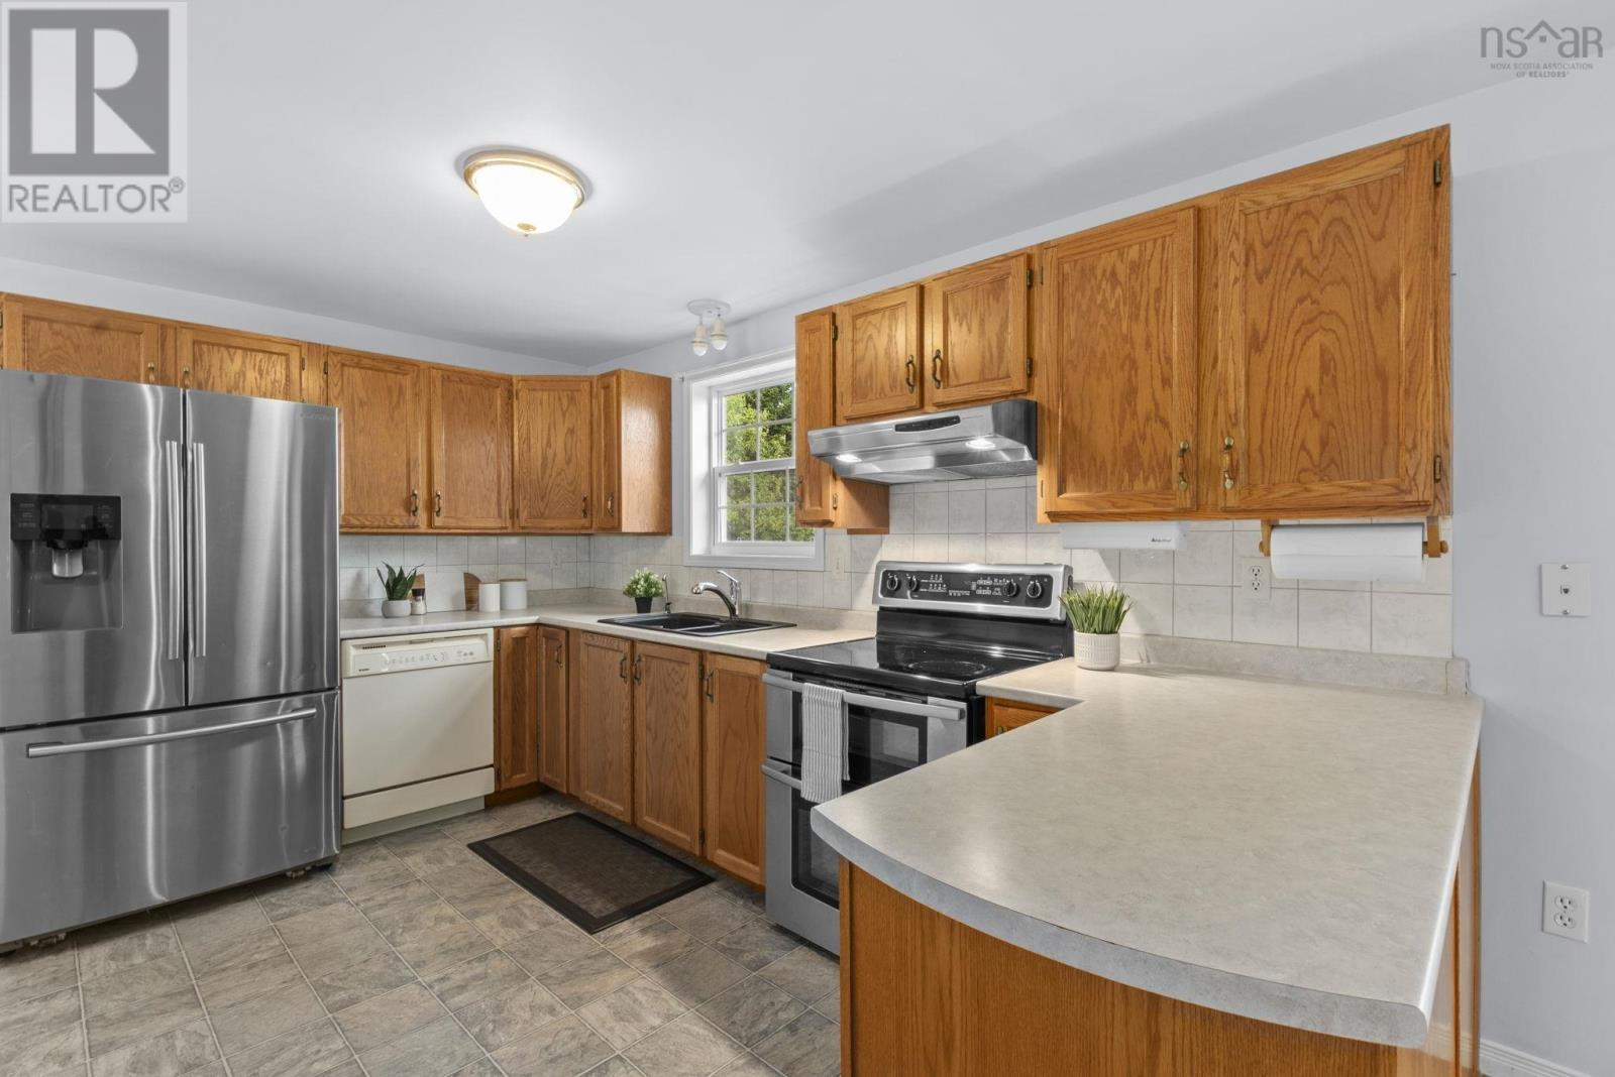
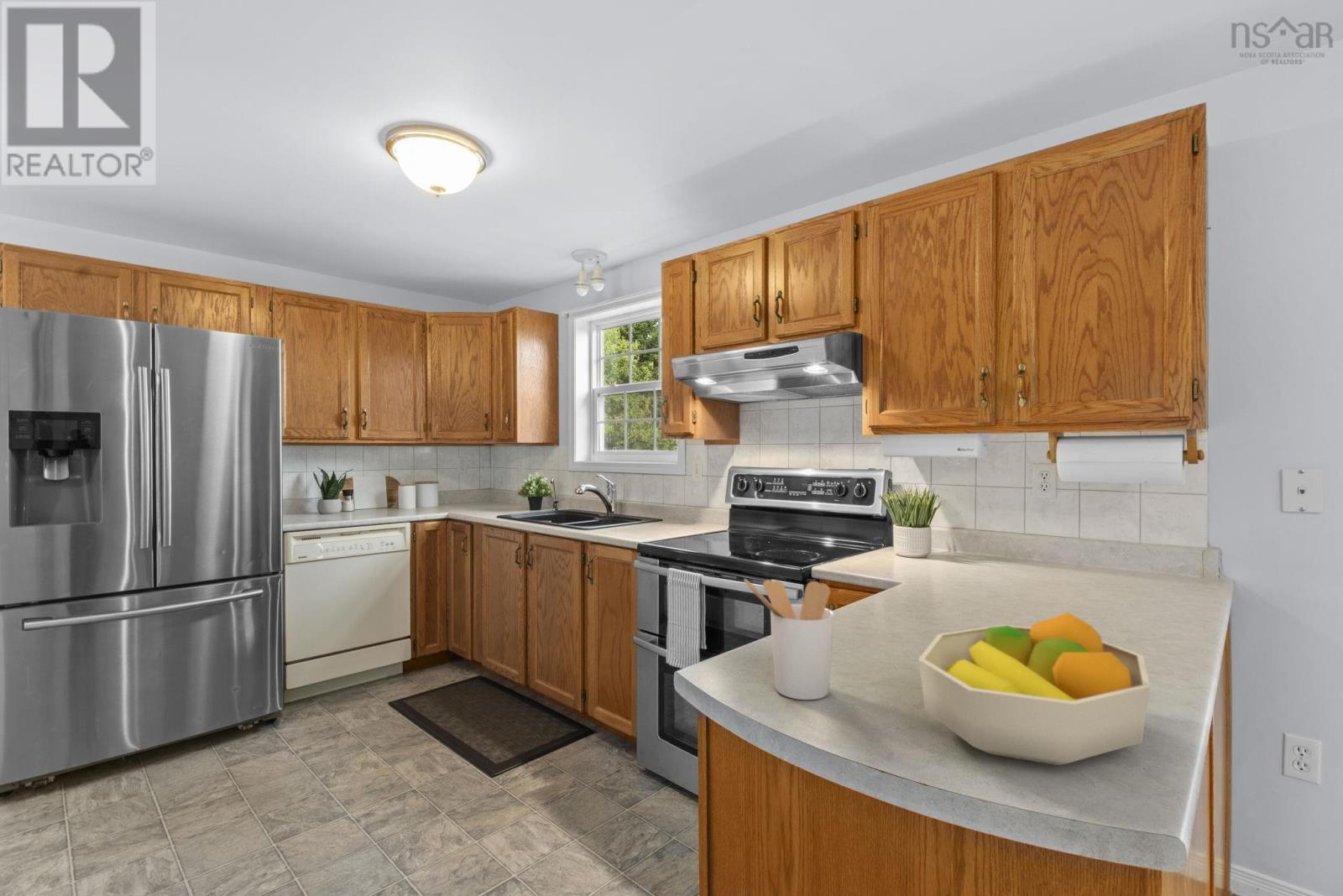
+ fruit bowl (1031, 675)
+ utensil holder (786, 633)
